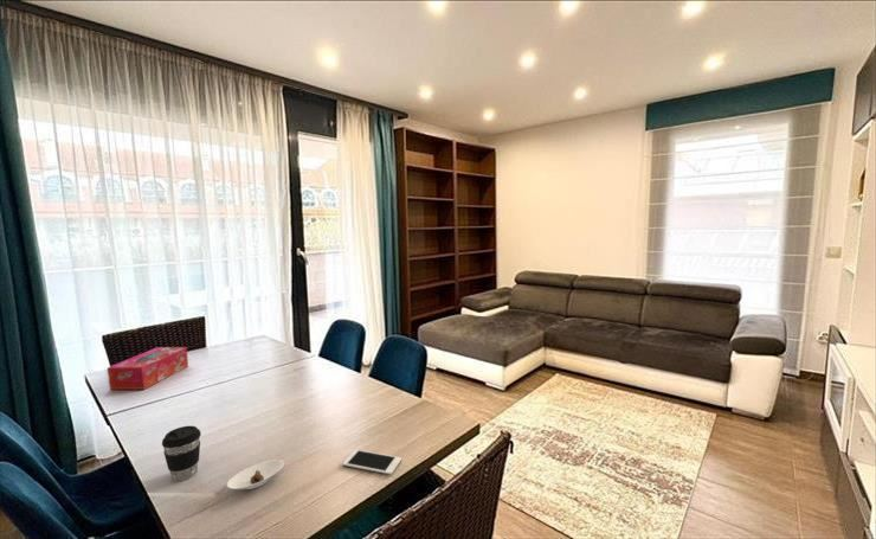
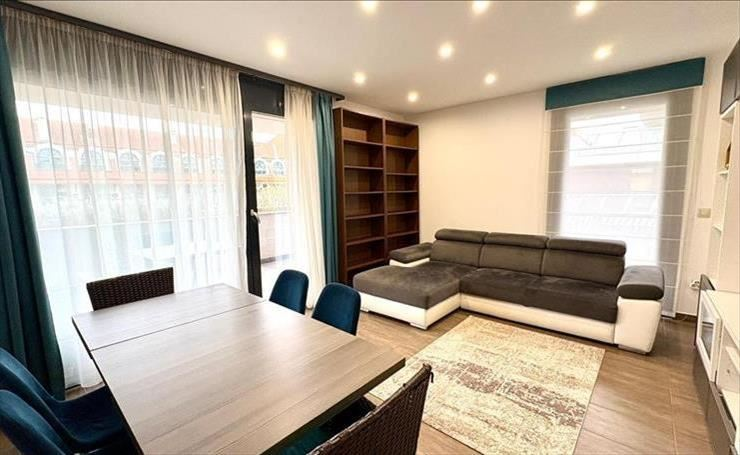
- saucer (257, 476)
- coffee cup (182, 454)
- tissue box (150, 366)
- cell phone (372, 461)
